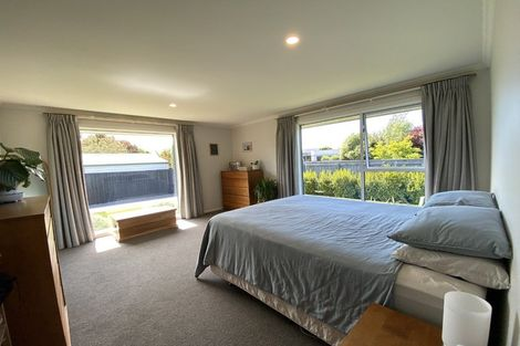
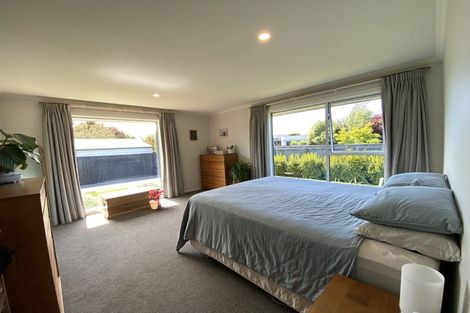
+ potted plant (155, 198)
